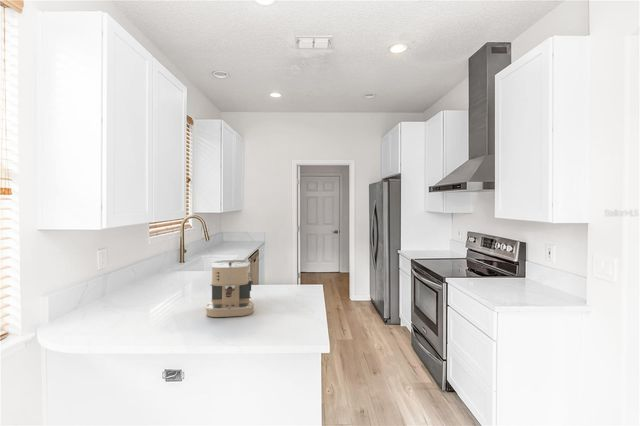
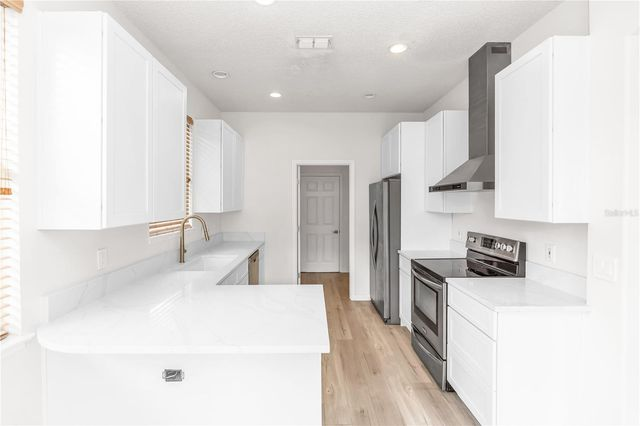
- coffee maker (230, 286)
